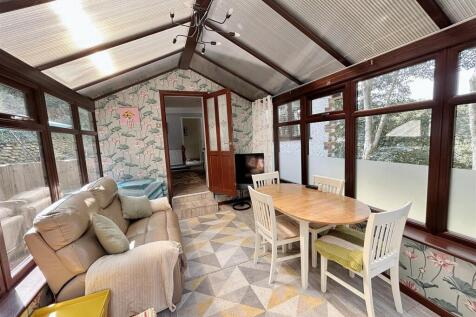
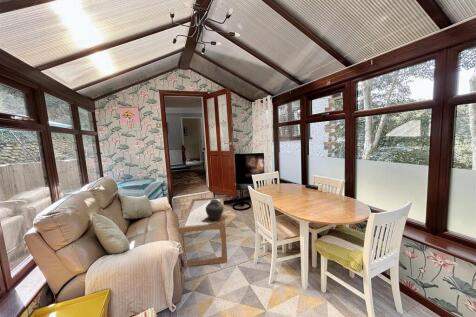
+ ceramic pot (215, 208)
+ coffee table (206, 224)
